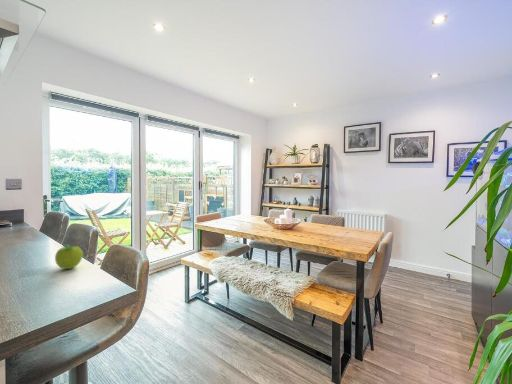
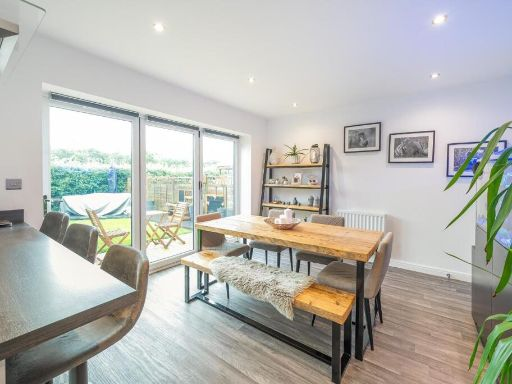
- fruit (69, 256)
